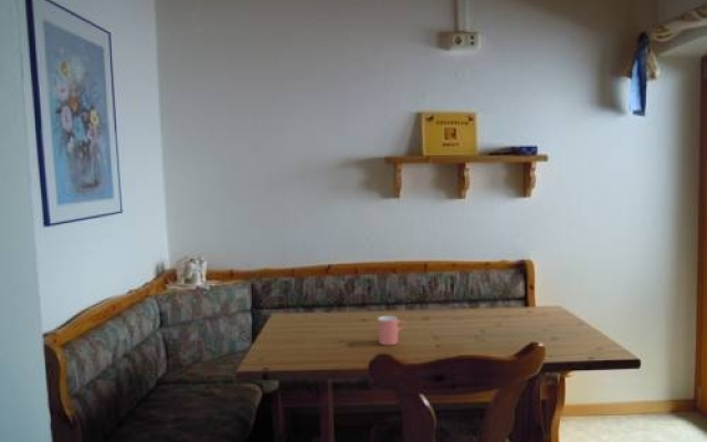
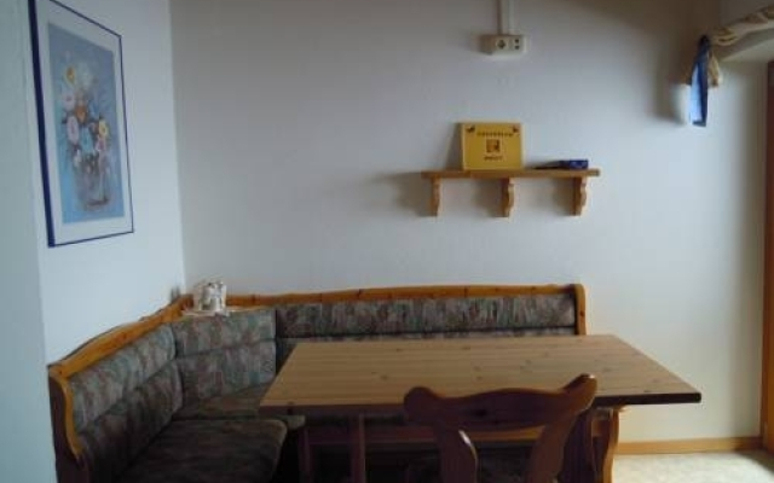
- cup (392, 329)
